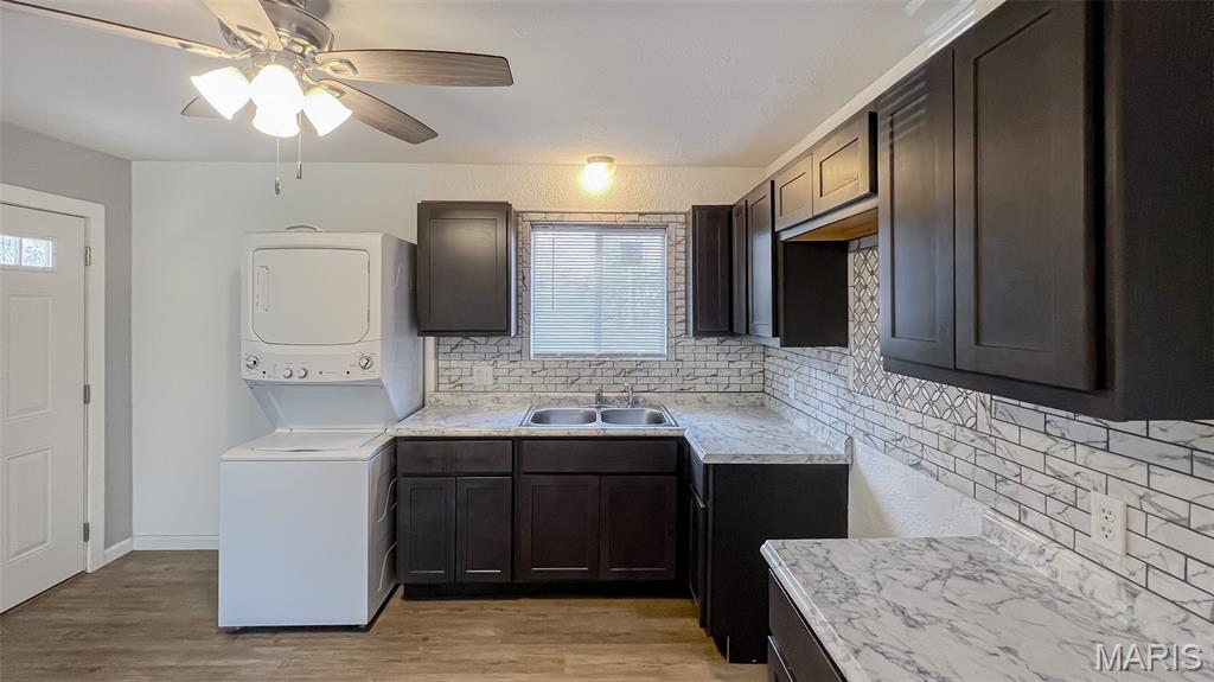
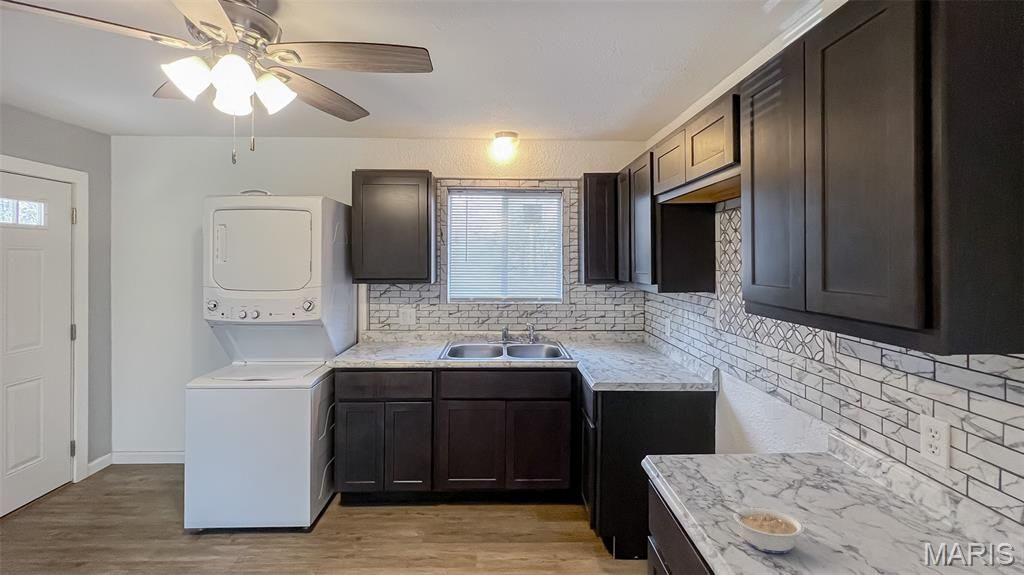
+ legume (765, 529)
